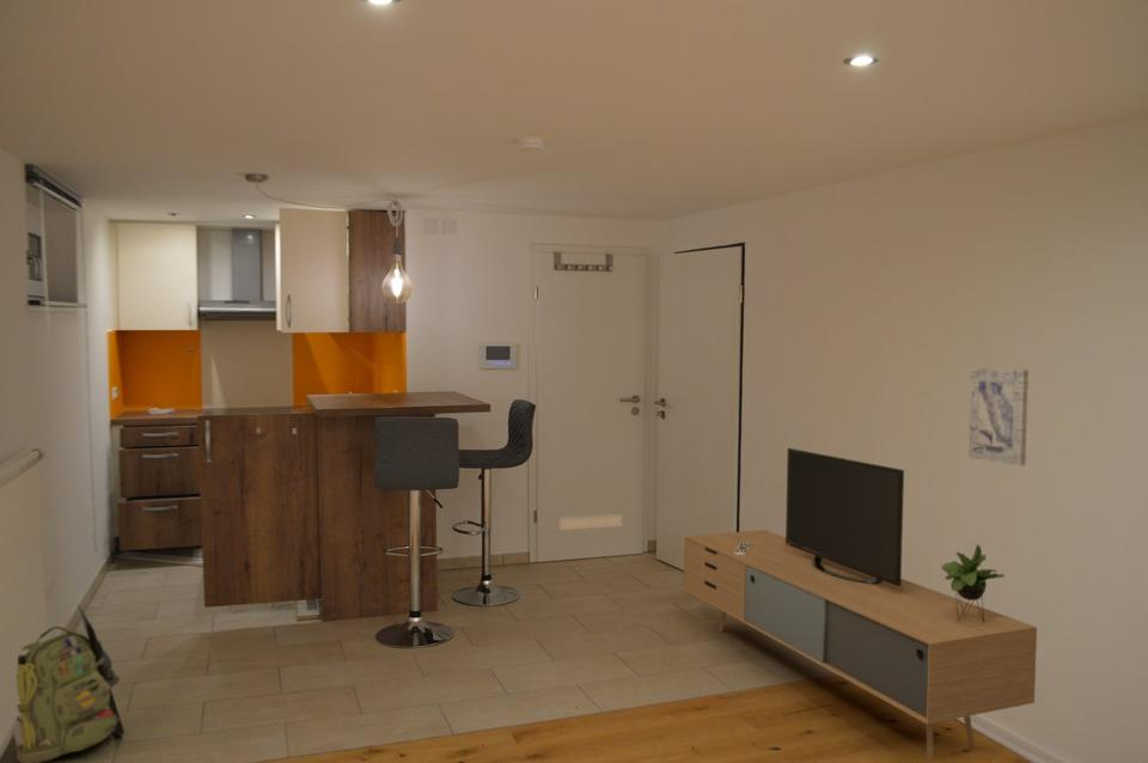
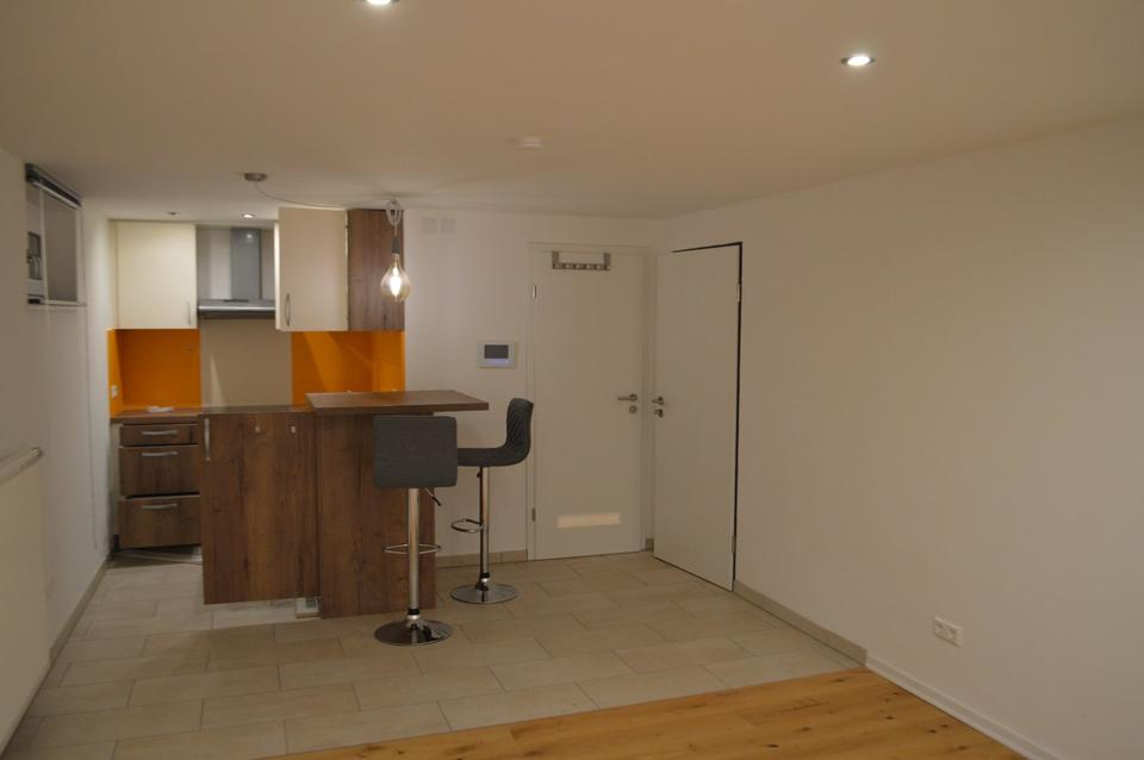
- wall art (997, 415)
- backpack (63, 672)
- media console (830, 569)
